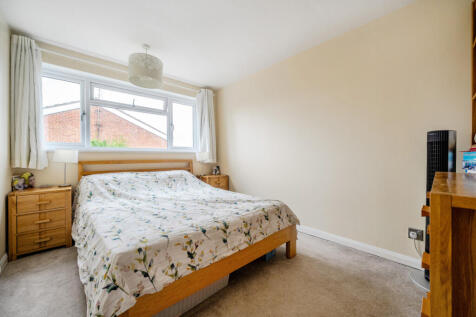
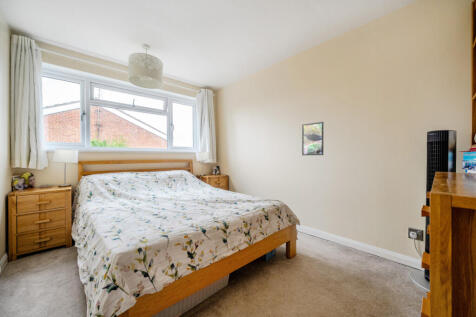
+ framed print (312, 139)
